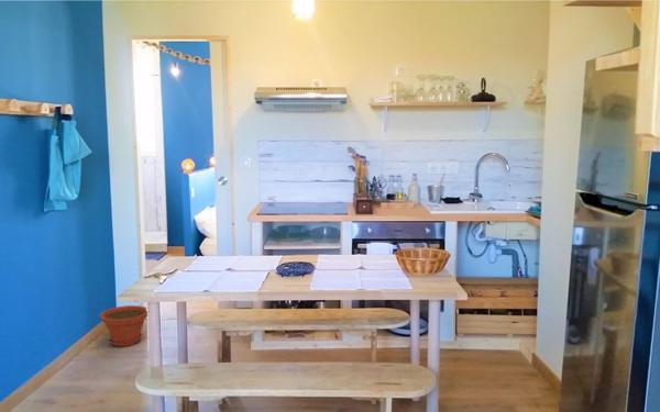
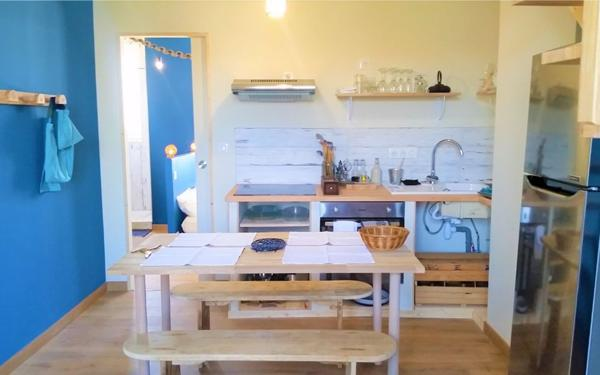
- plant pot (125, 326)
